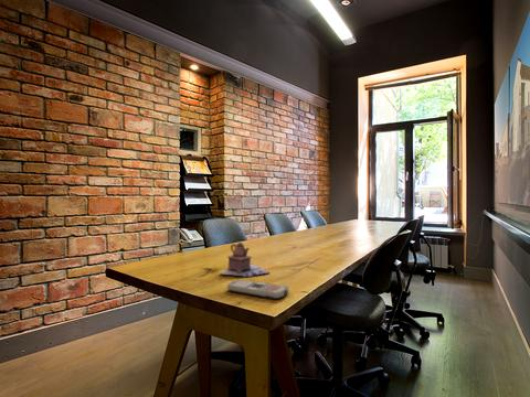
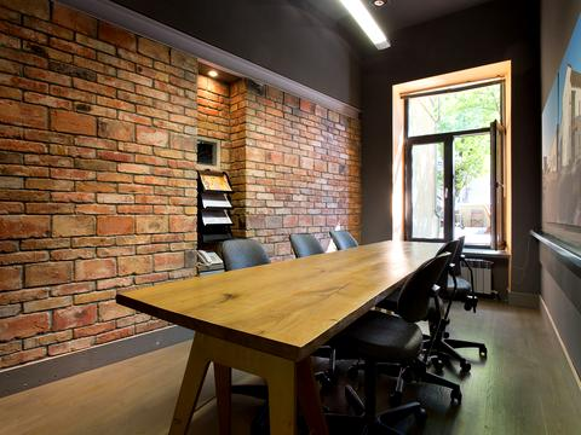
- teapot (241, 257)
- remote control (256, 289)
